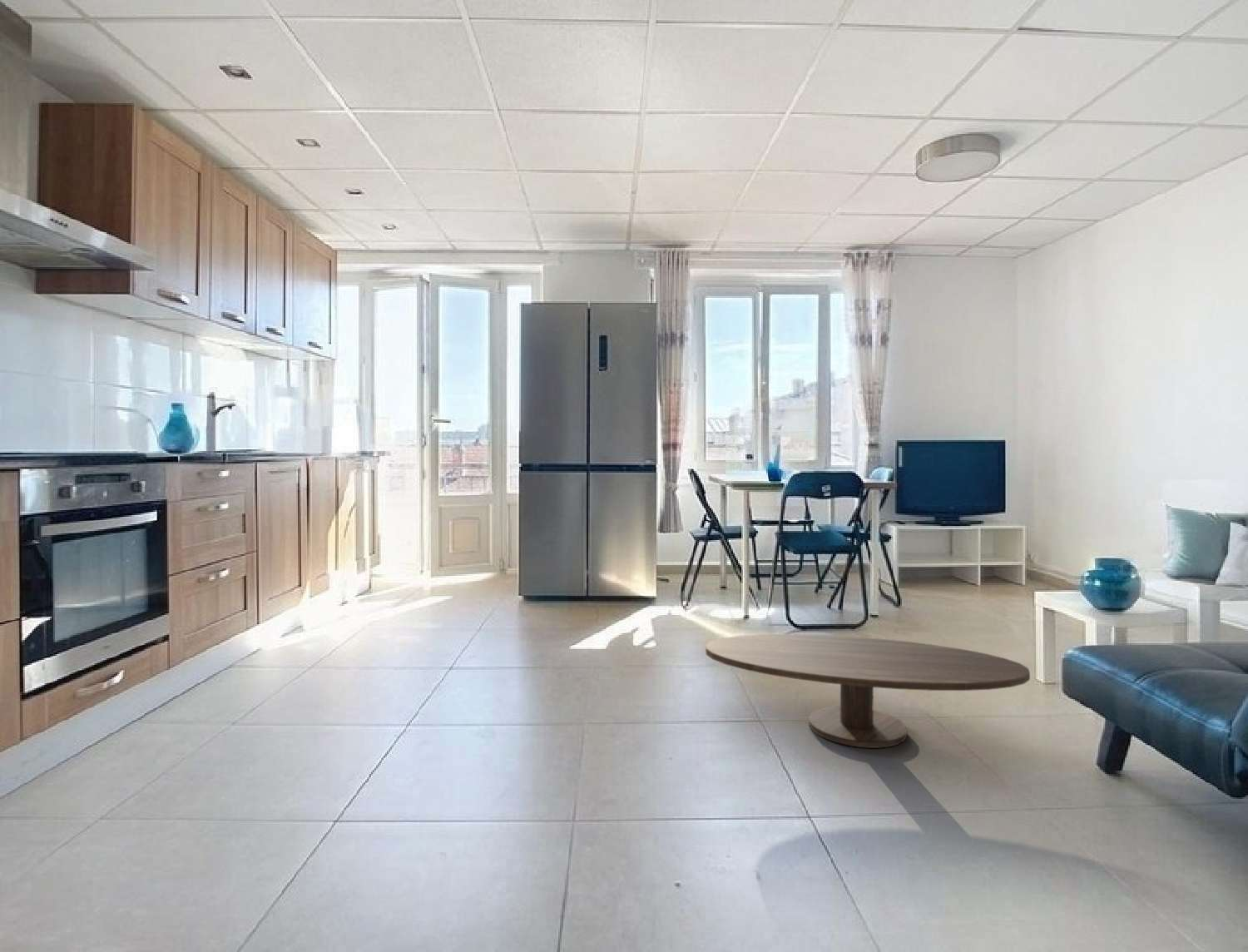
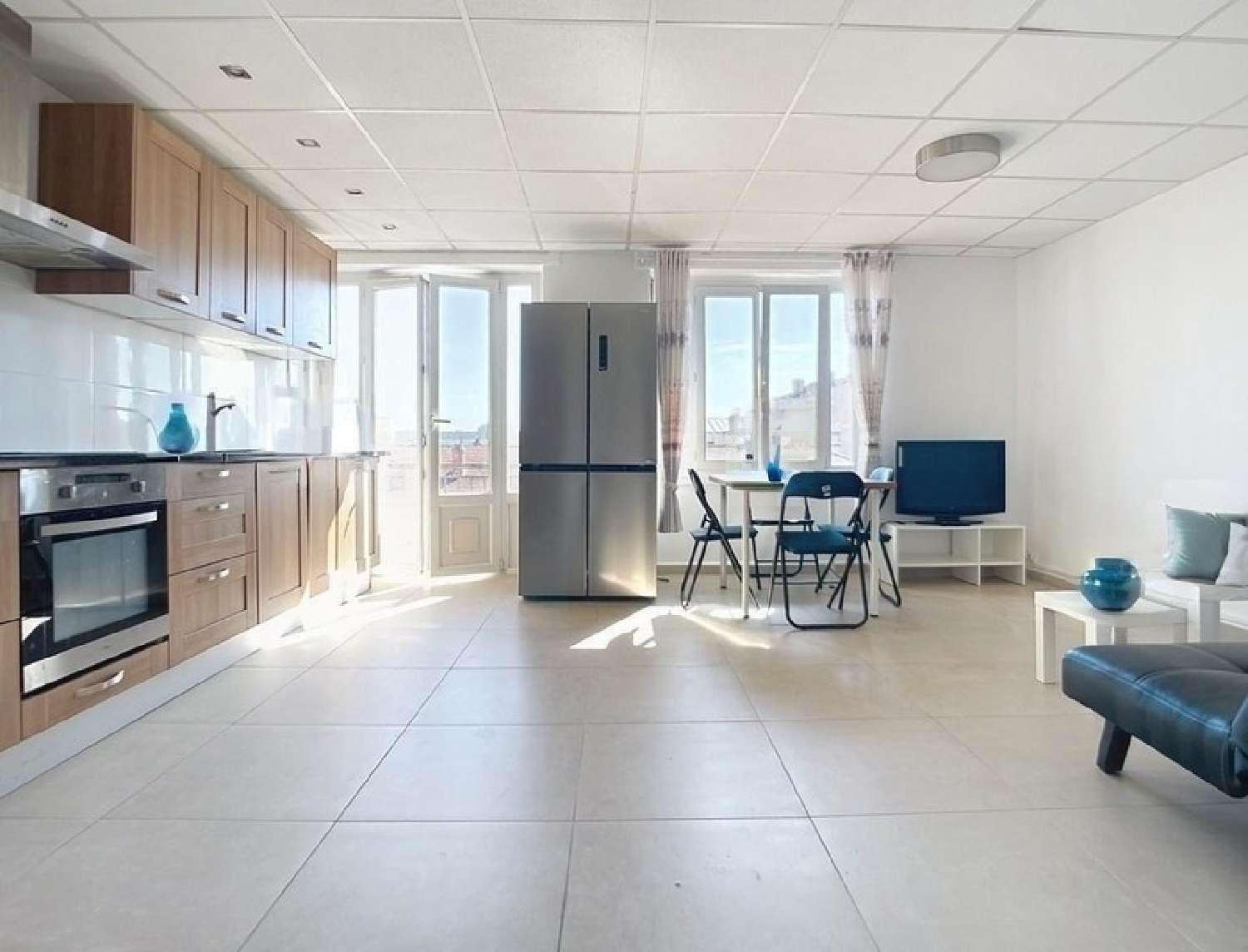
- coffee table (856, 692)
